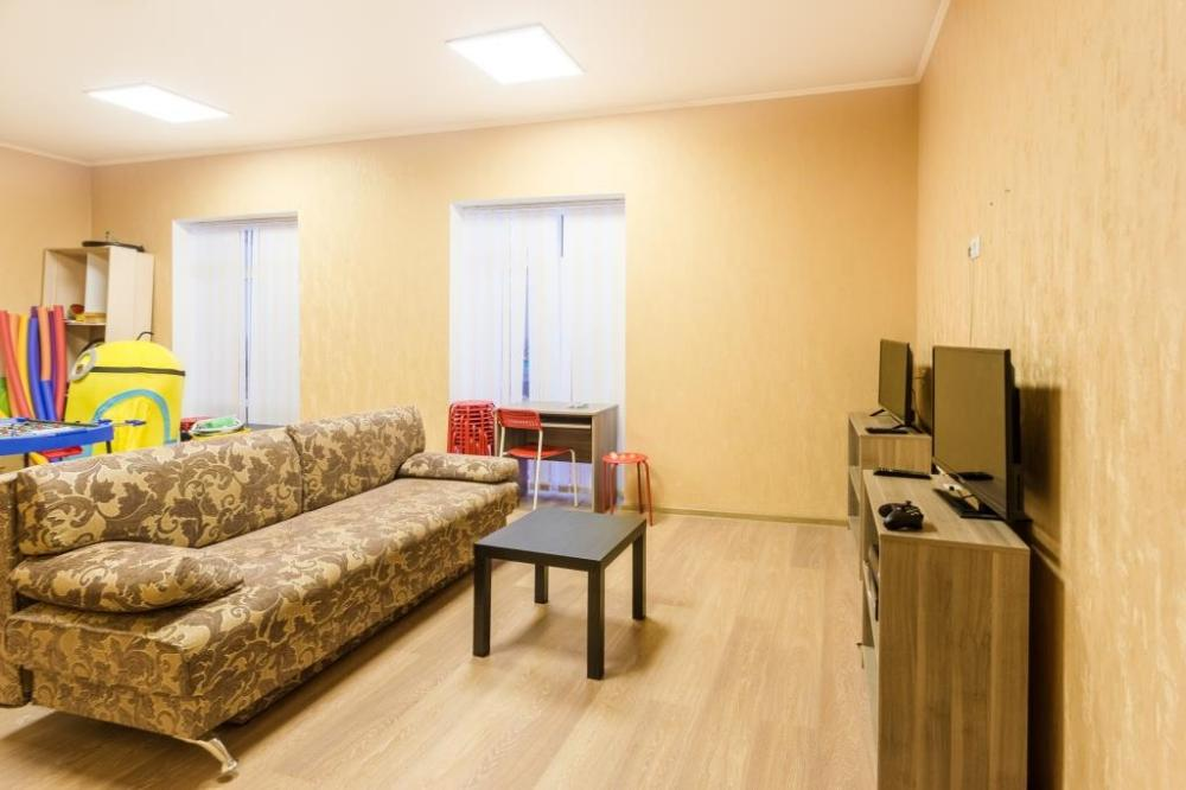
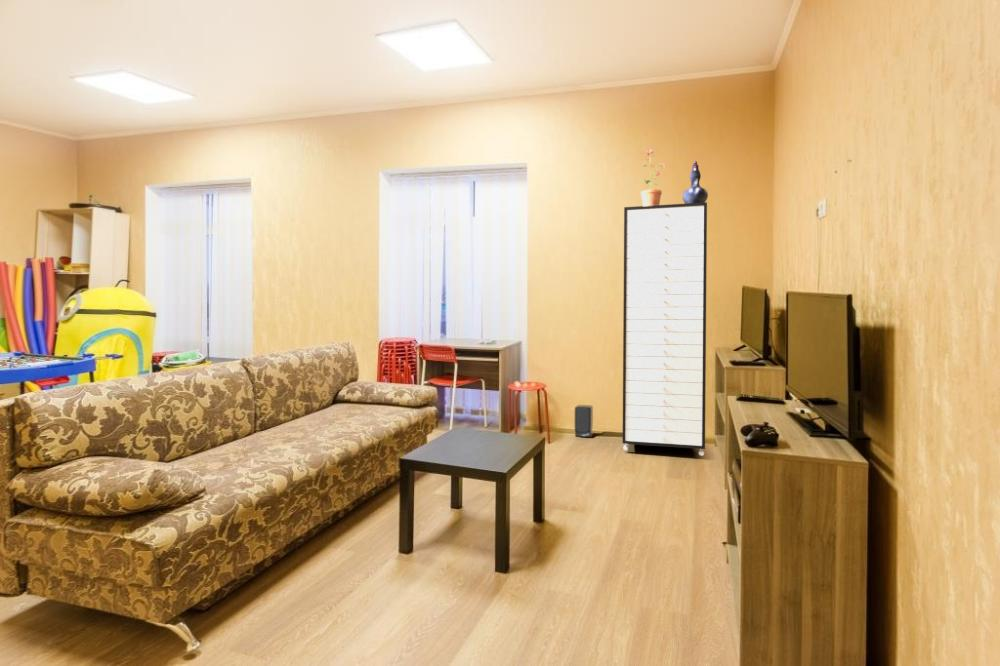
+ decorative vase (695, 184)
+ storage cabinet (664, 329)
+ speaker (583, 420)
+ potted plant (653, 179)
